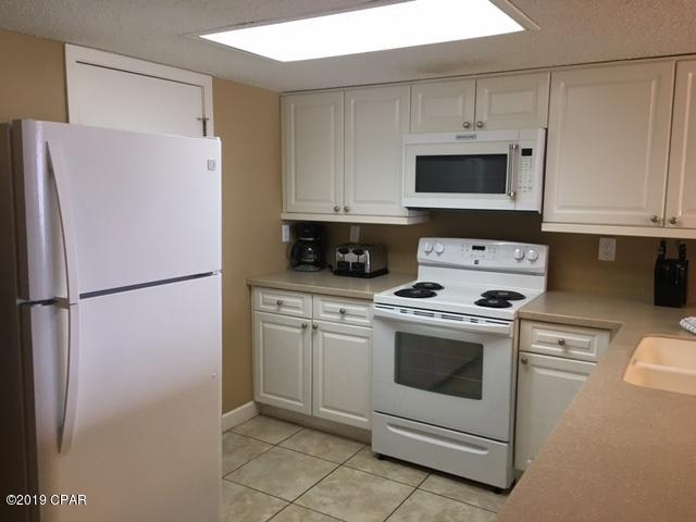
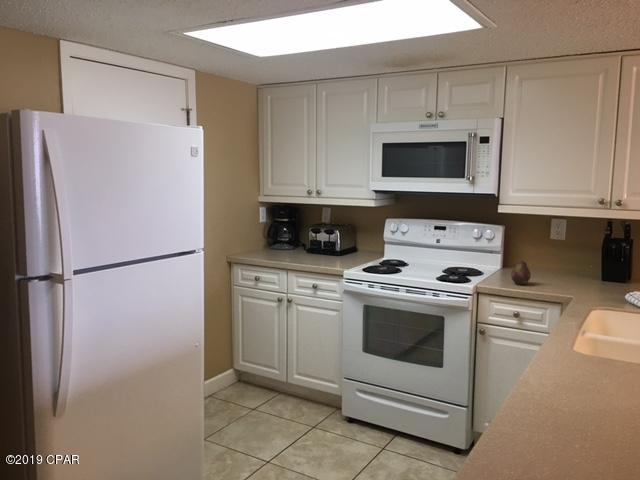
+ fruit (521, 272)
